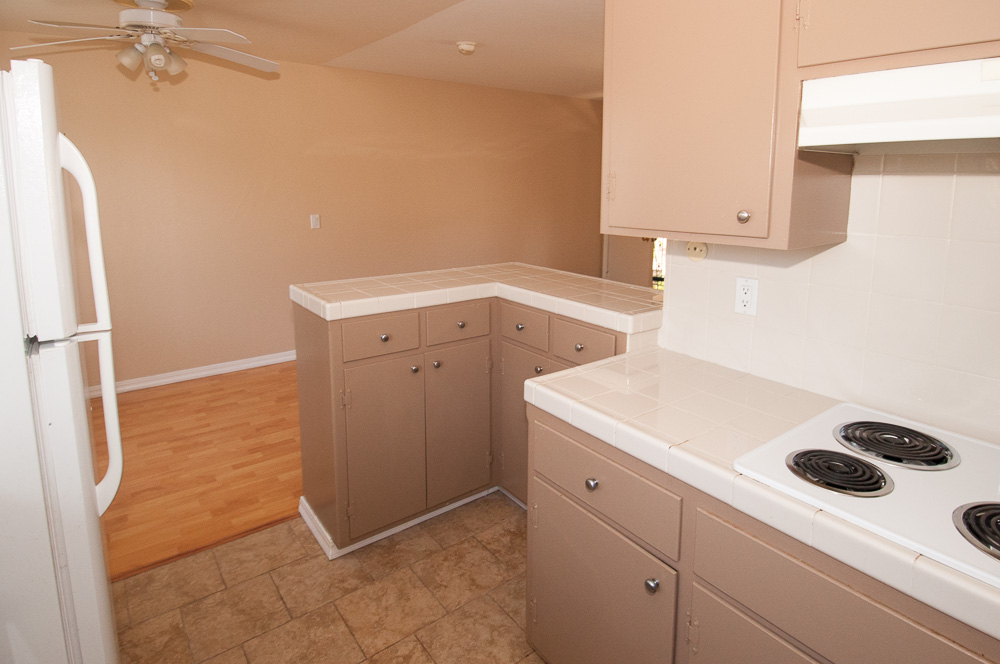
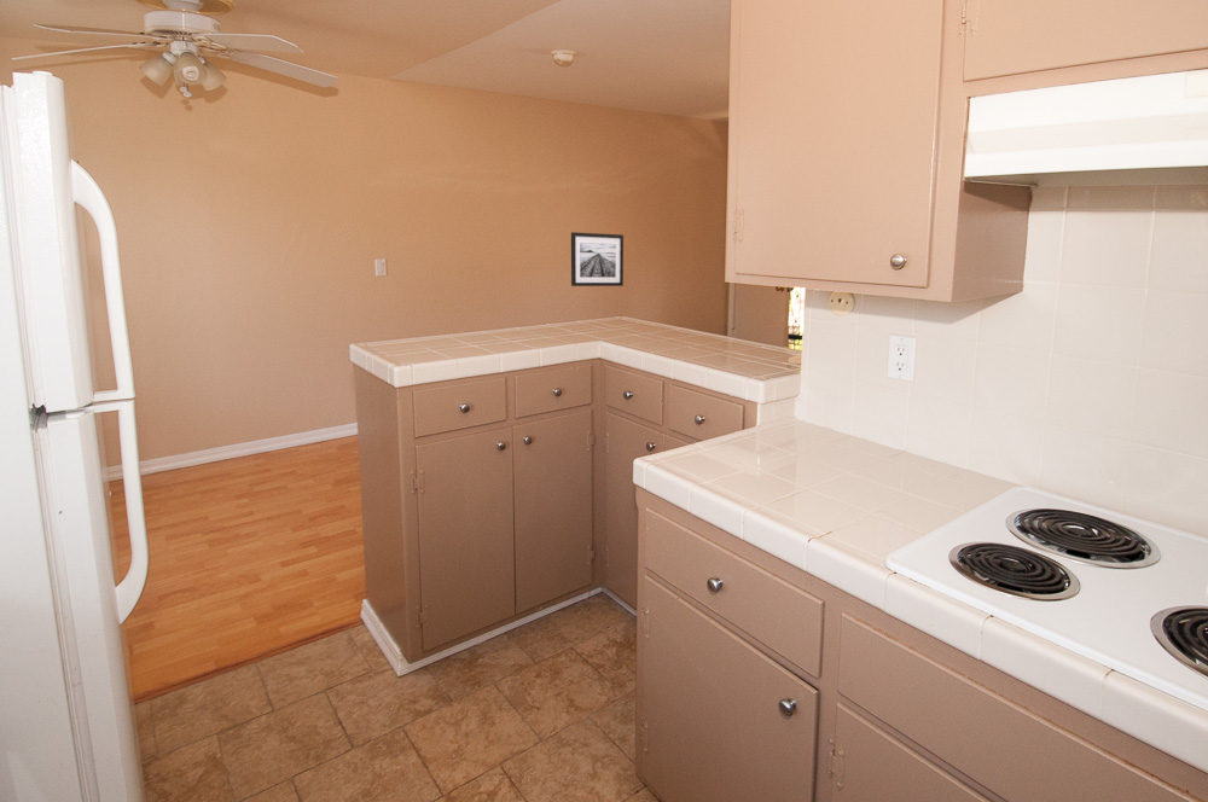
+ wall art (597, 260)
